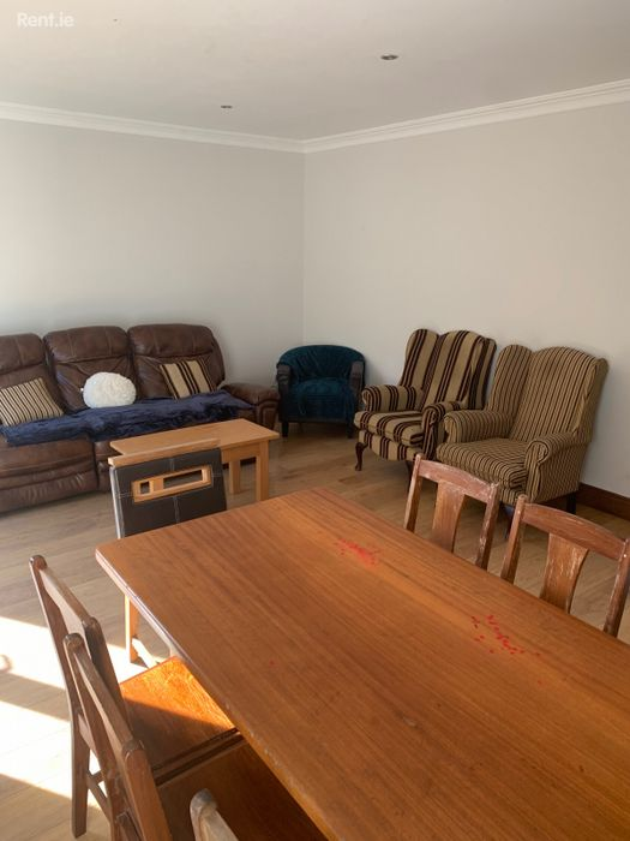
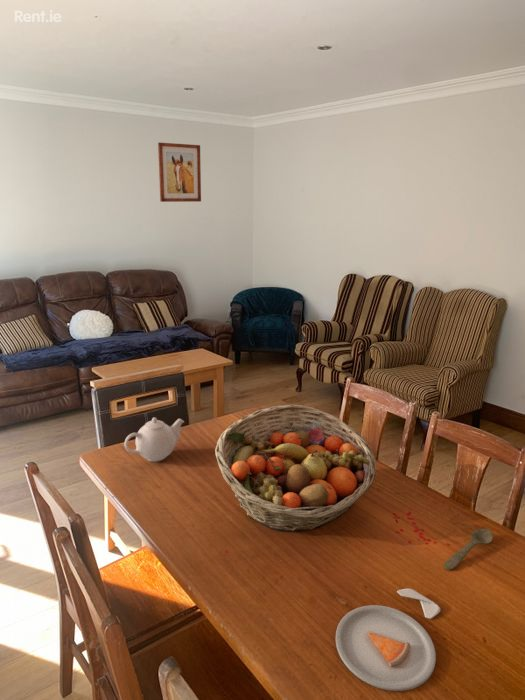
+ fruit basket (296, 465)
+ spoon (468, 548)
+ wall art (180, 173)
+ dinner plate (394, 632)
+ teapot (155, 437)
